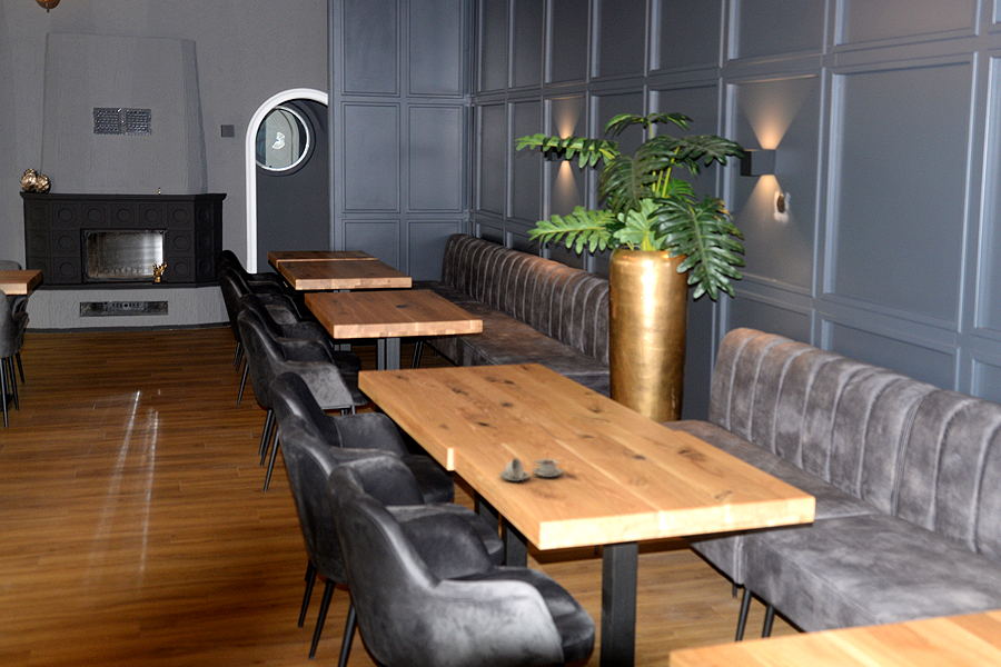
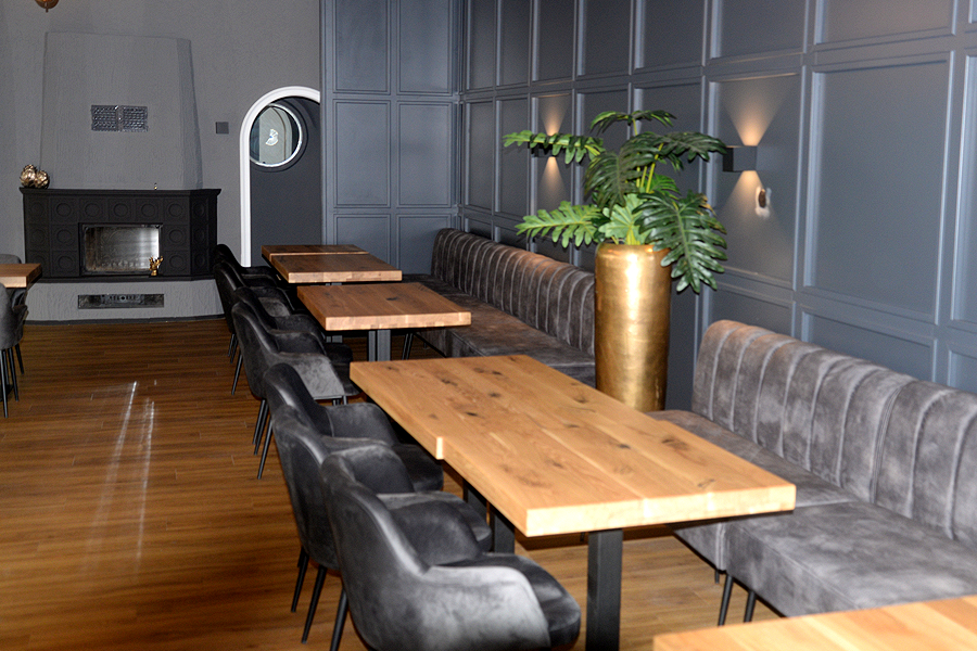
- chinaware (533, 469)
